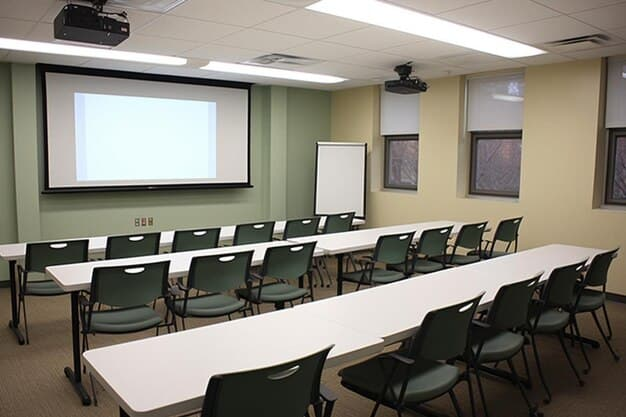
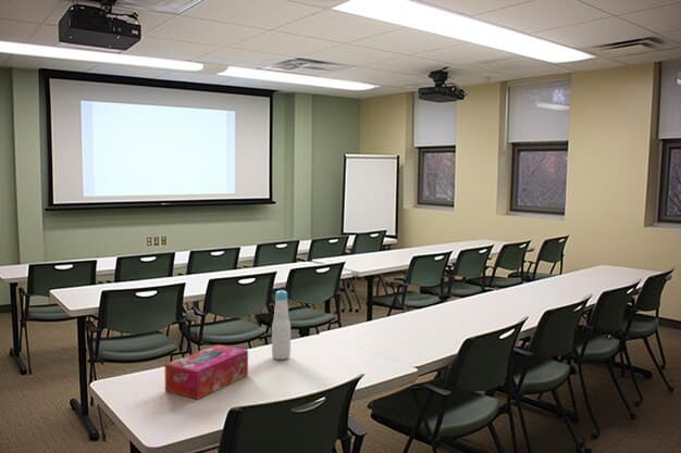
+ bottle (281, 324)
+ tissue box (208, 369)
